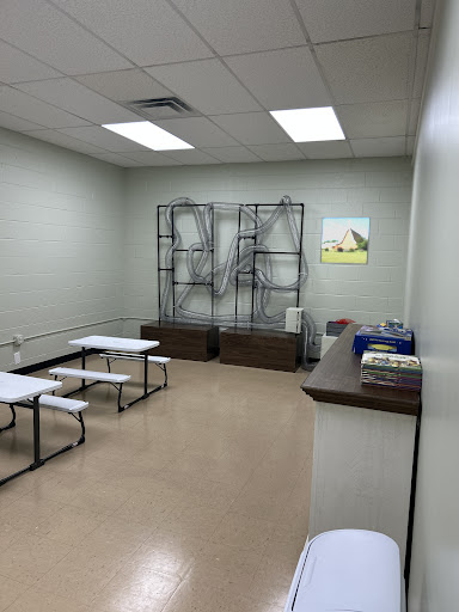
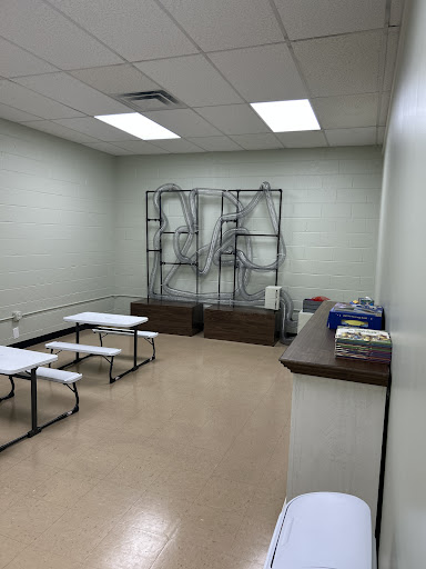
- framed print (344, 240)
